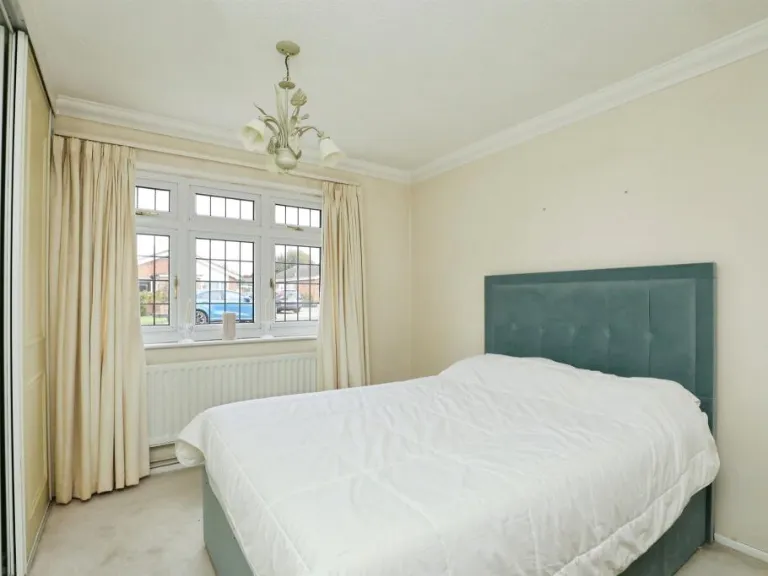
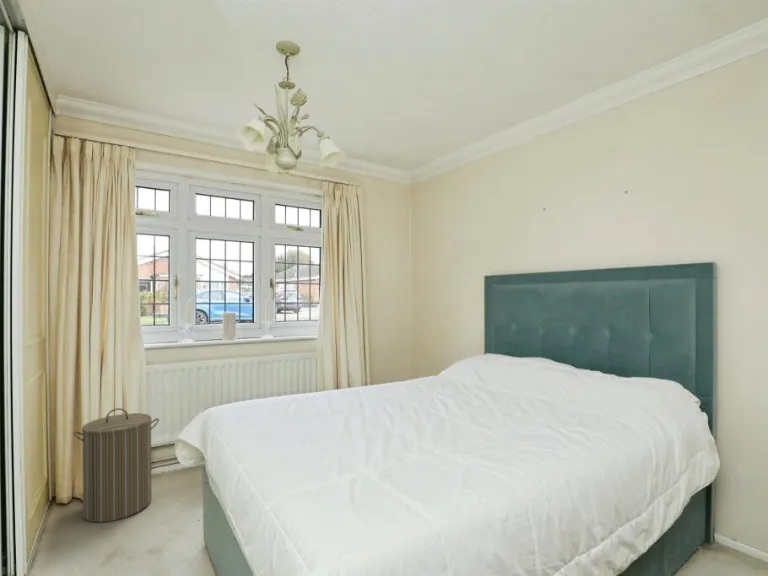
+ laundry hamper (118, 457)
